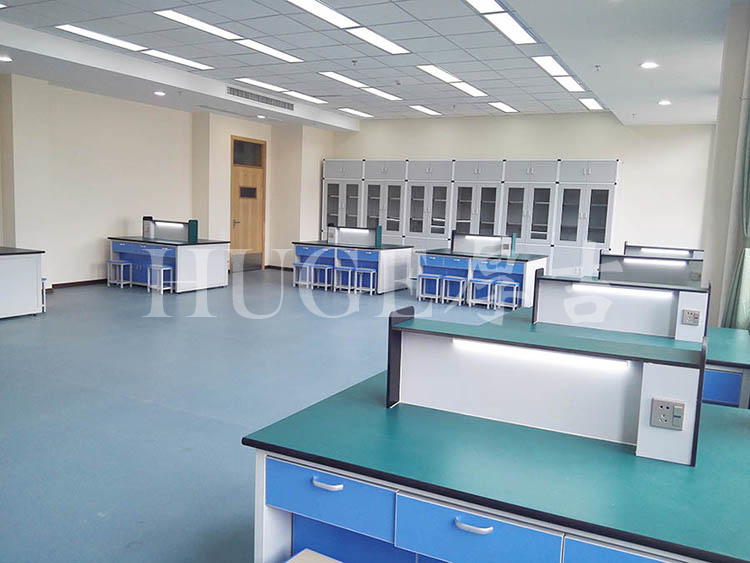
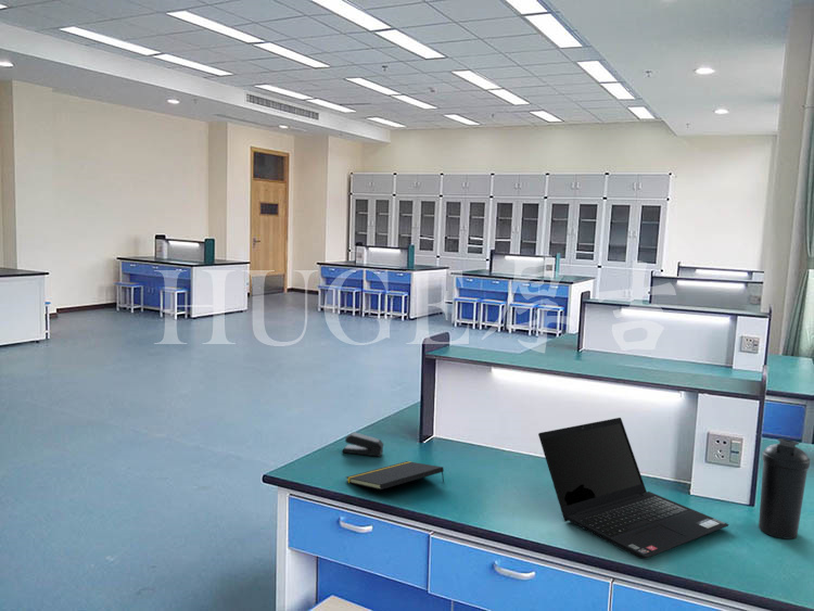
+ stapler (363, 443)
+ water bottle (783, 487)
+ notepad (394, 474)
+ laptop computer (631, 480)
